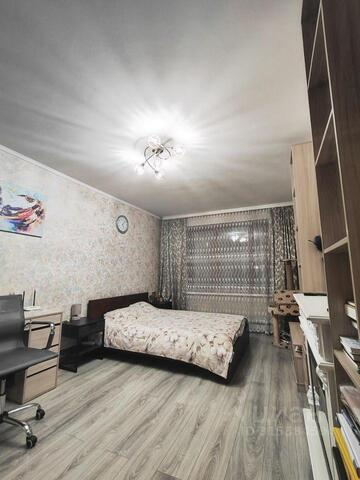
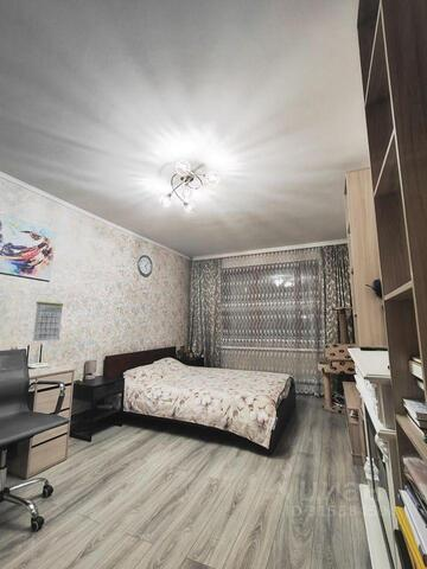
+ calendar (49, 317)
